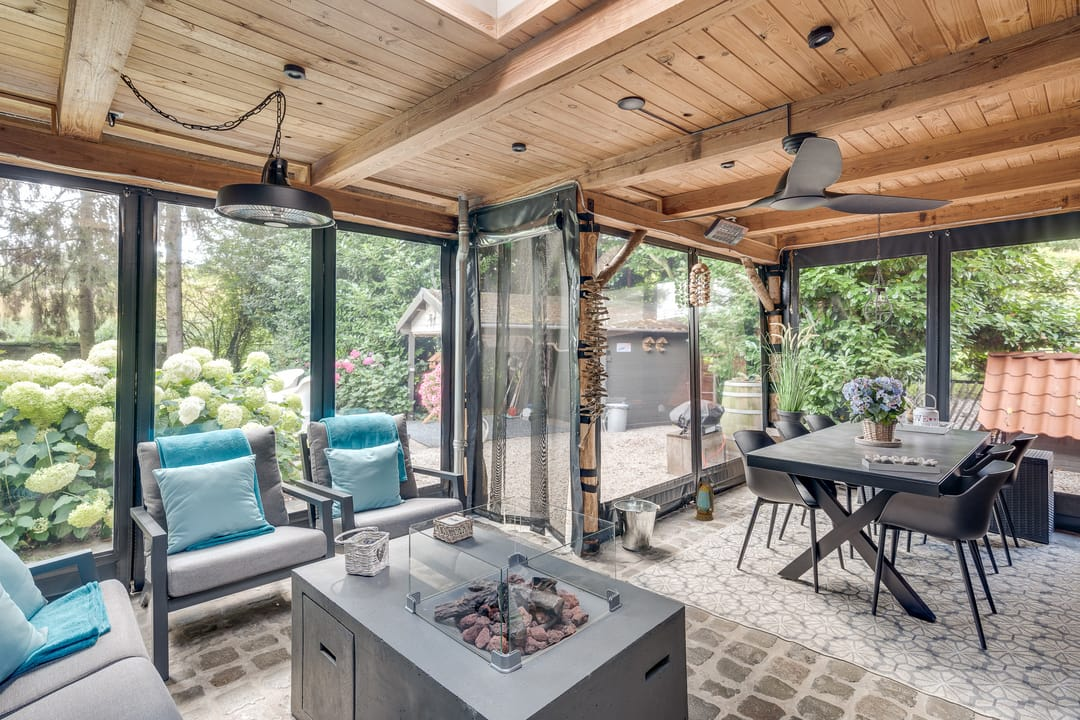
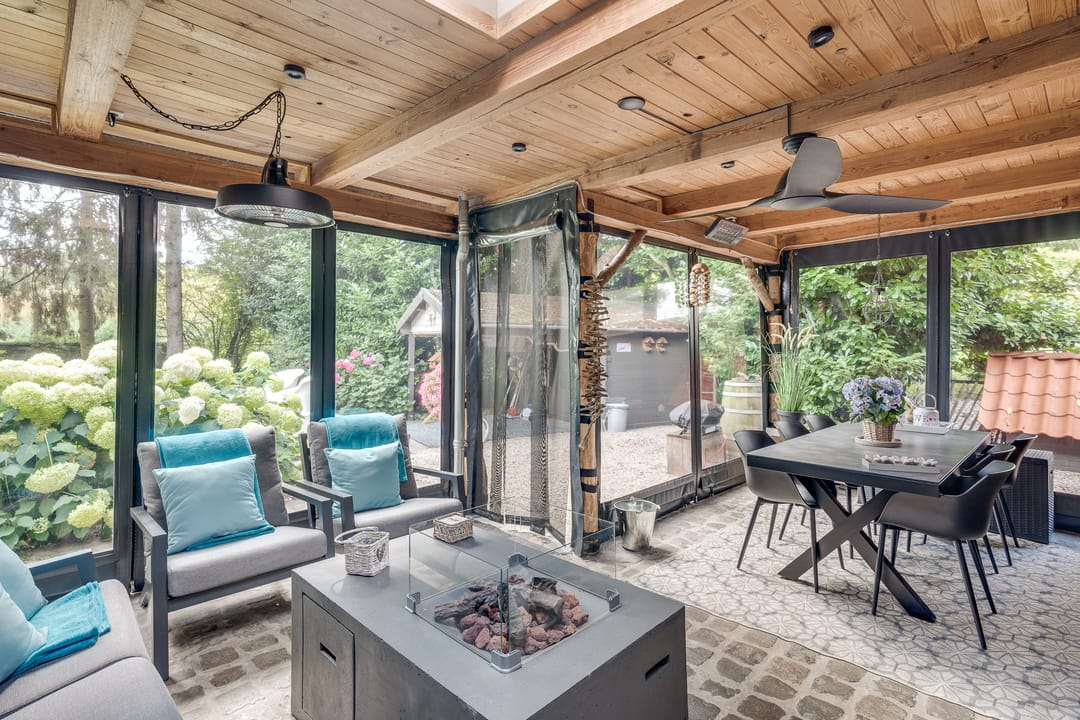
- lantern (704, 499)
